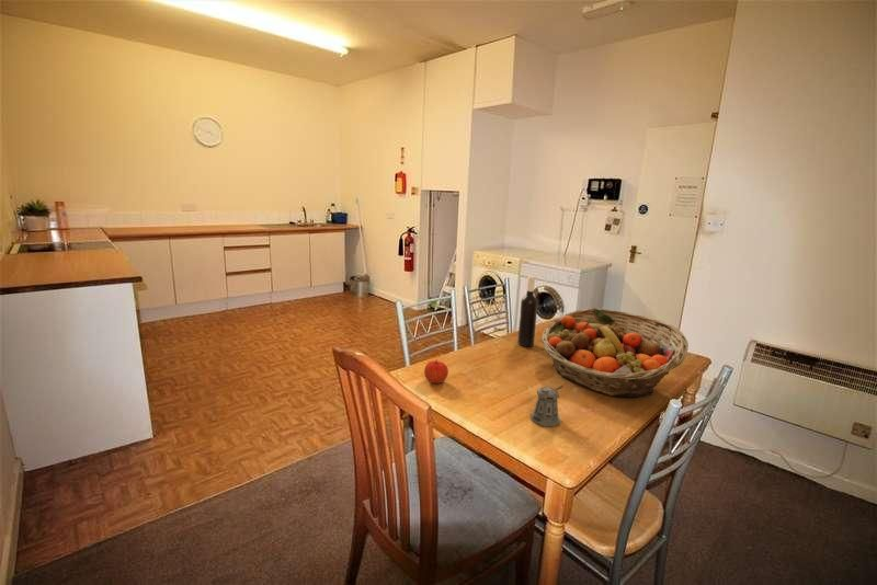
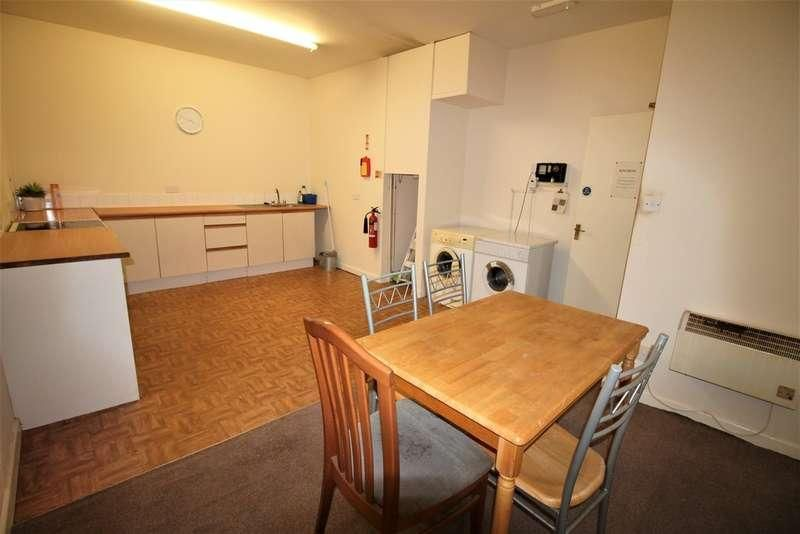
- apple (435, 370)
- pepper shaker (549, 402)
- wine bottle (528, 310)
- fruit basket (607, 348)
